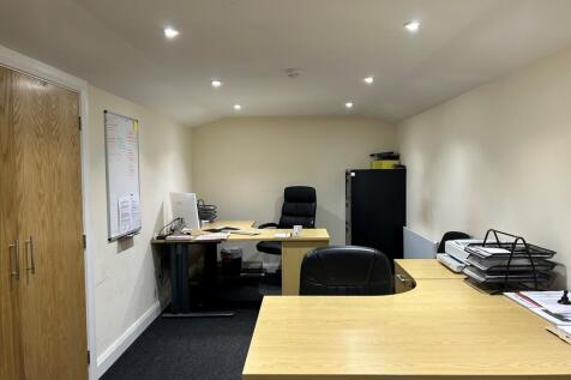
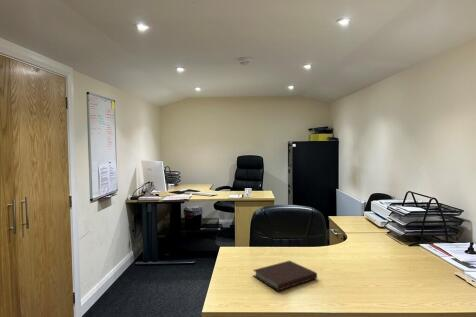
+ notebook (284, 274)
